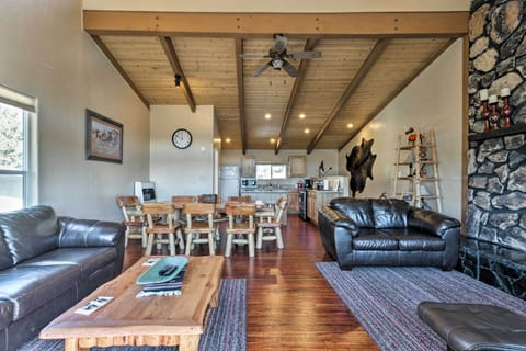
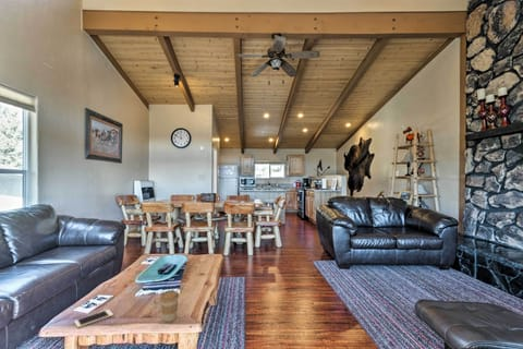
+ coffee cup (169, 304)
+ cell phone (94, 317)
